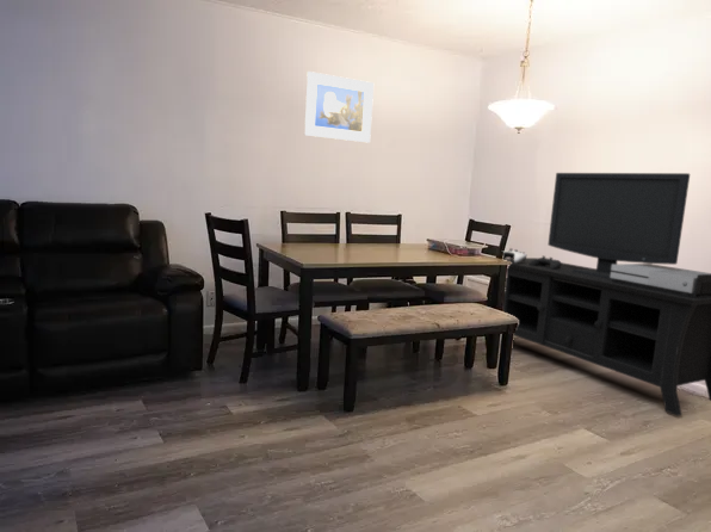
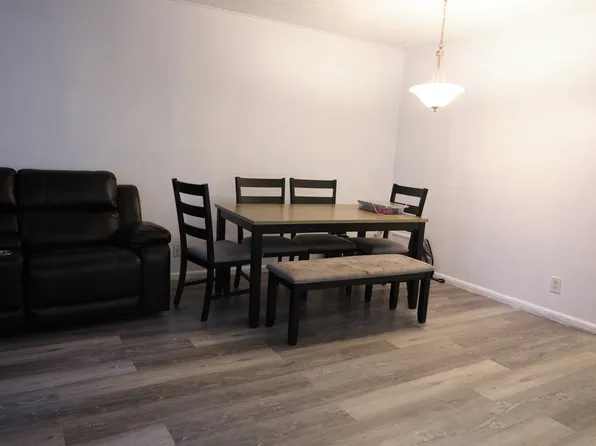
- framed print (339, 107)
- media console (596, 273)
